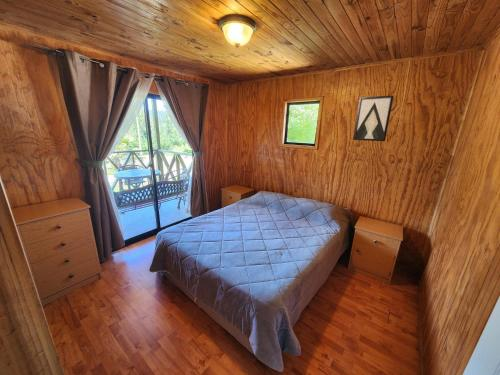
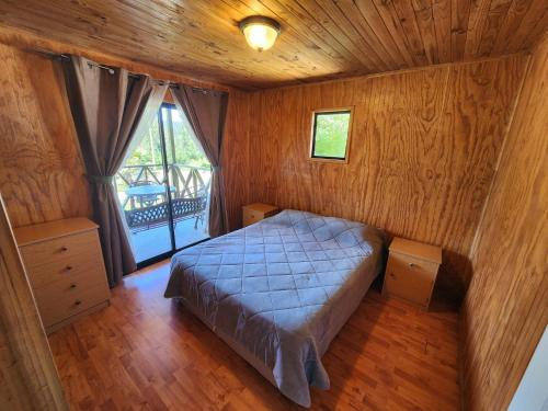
- wall art (372, 119)
